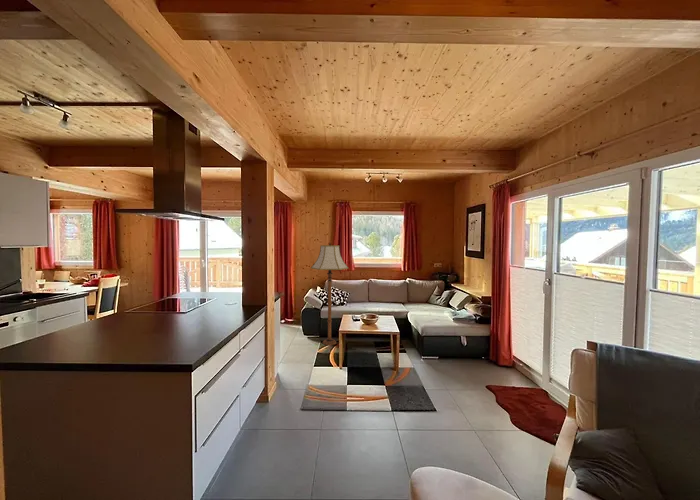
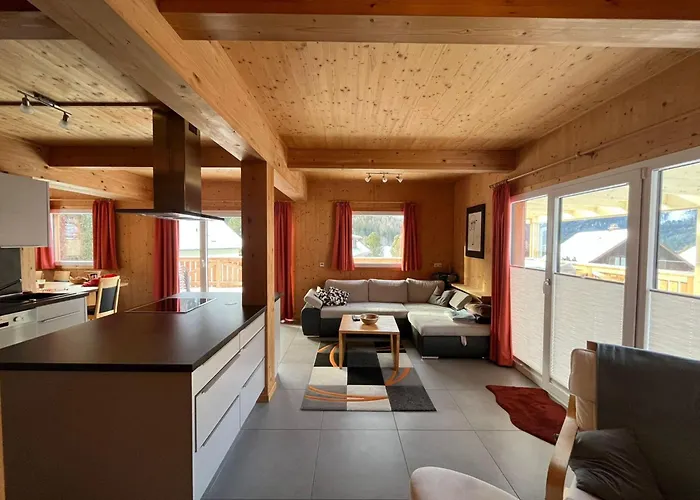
- floor lamp (329, 292)
